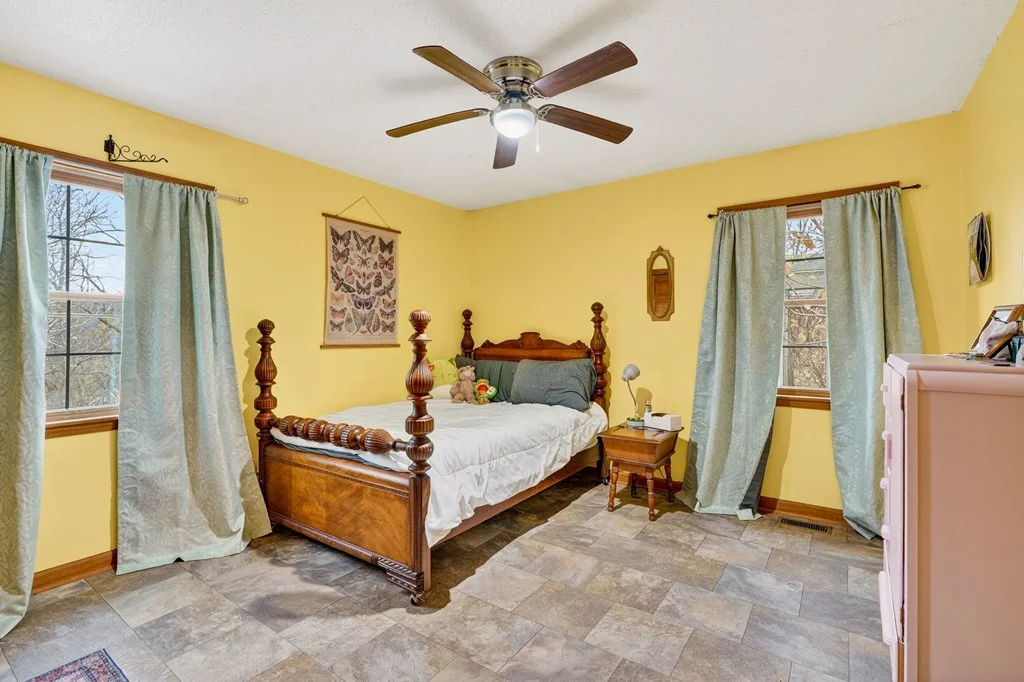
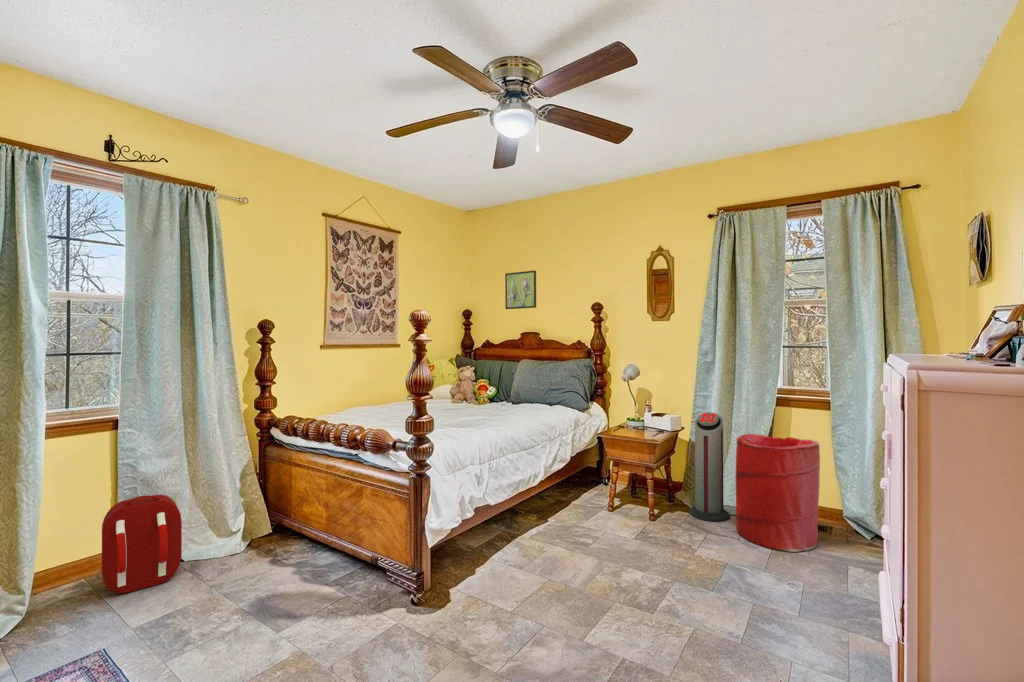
+ backpack (140, 540)
+ laundry hamper (776, 486)
+ air purifier (709, 463)
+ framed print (520, 290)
